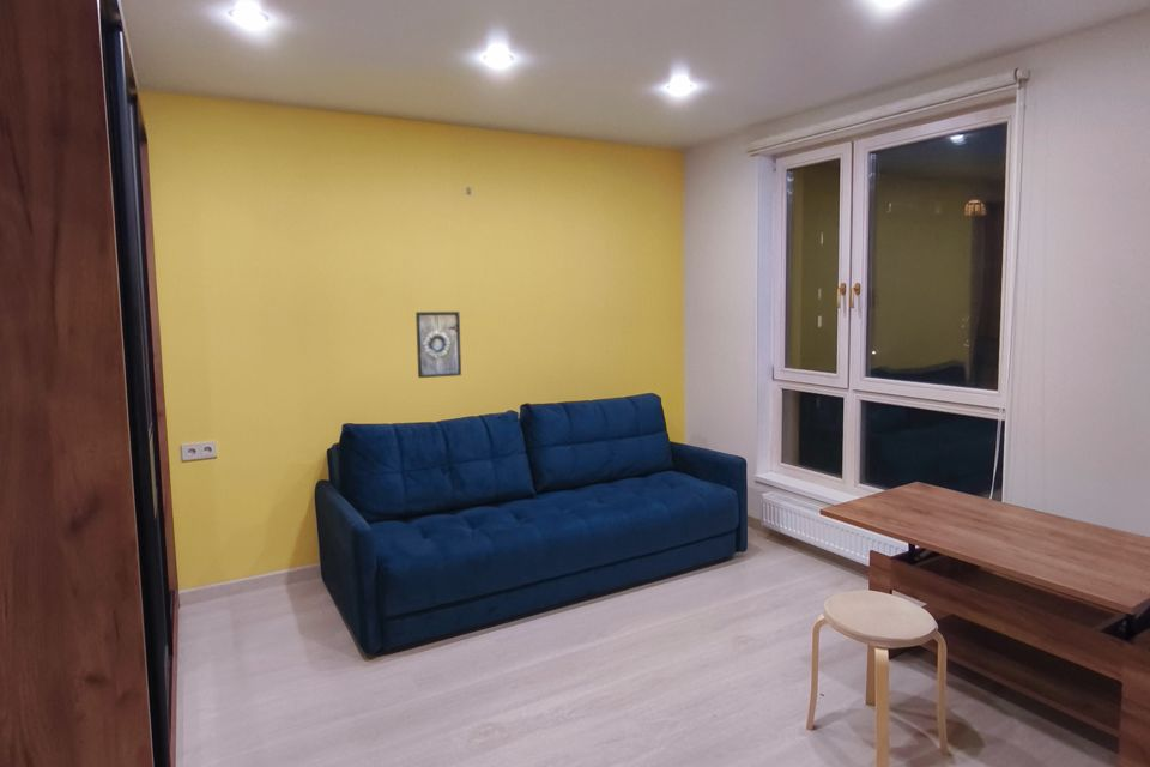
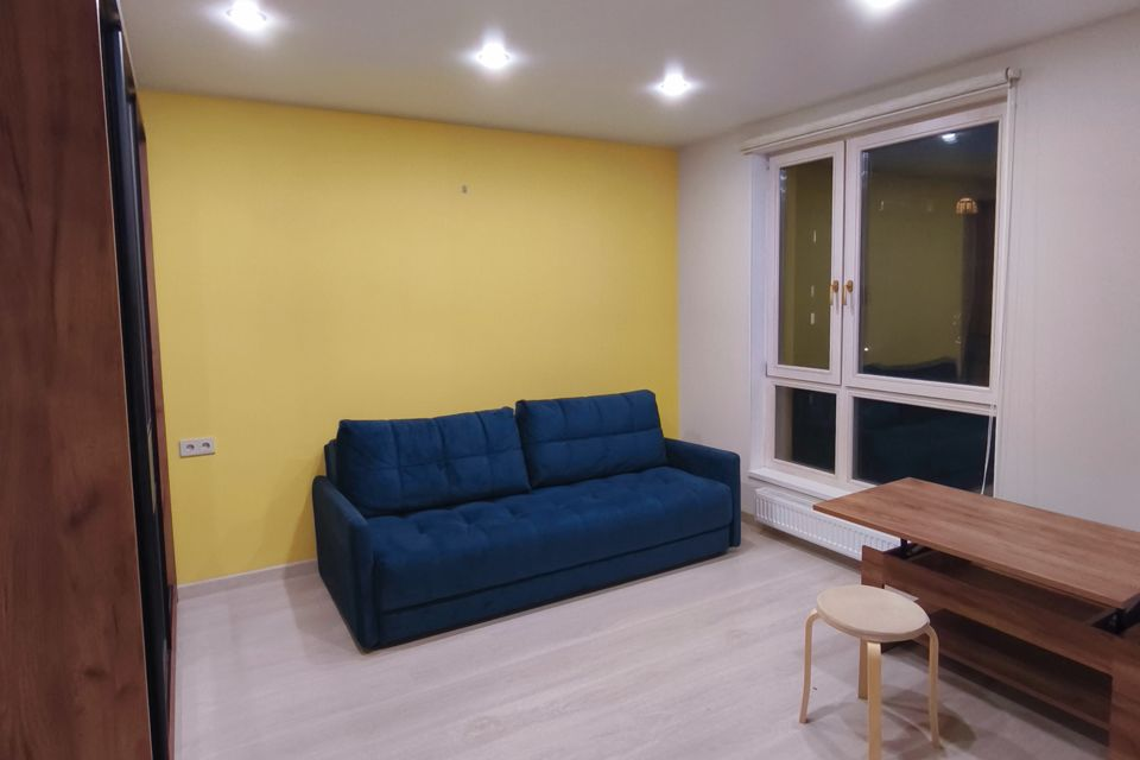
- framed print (438, 344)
